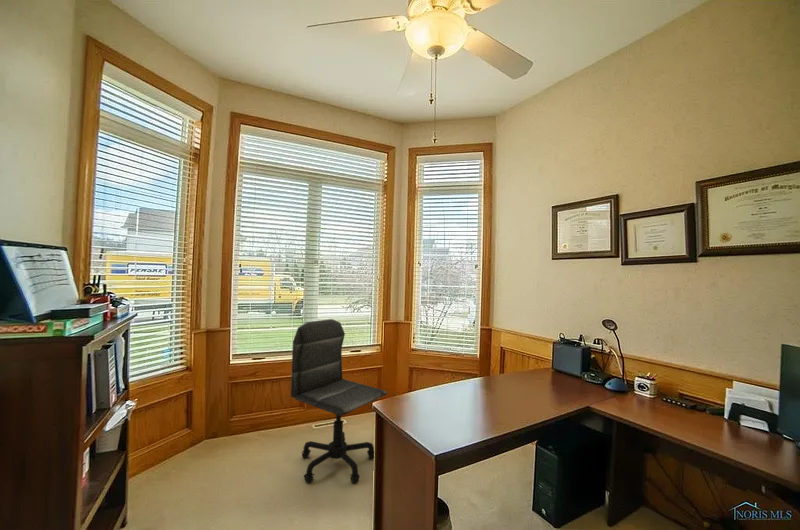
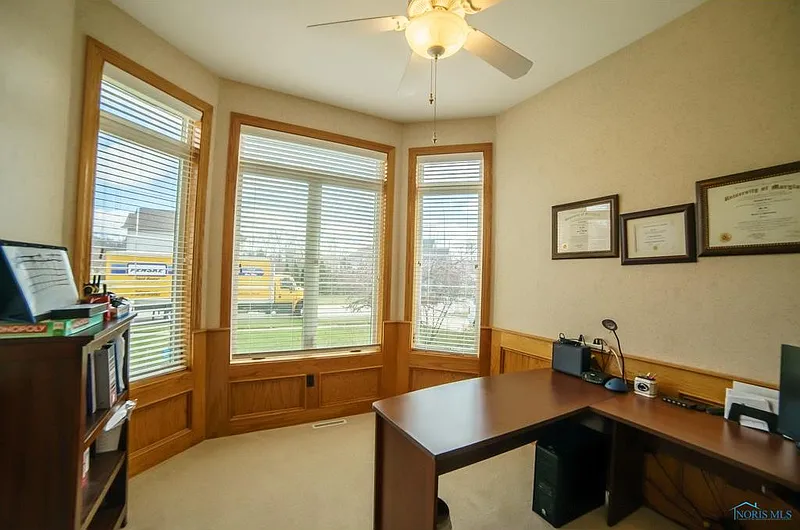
- office chair (340, 393)
